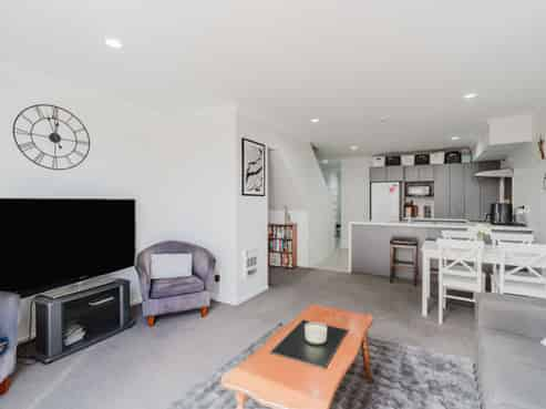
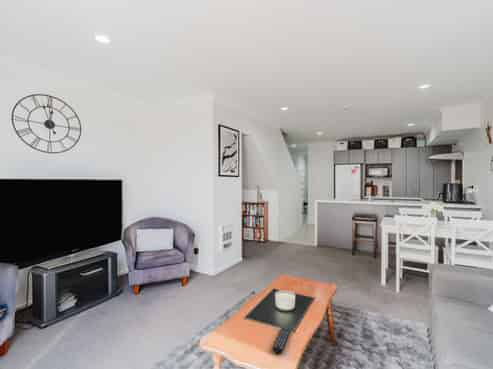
+ remote control (282, 339)
